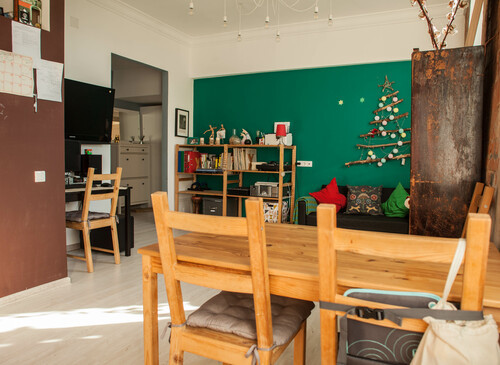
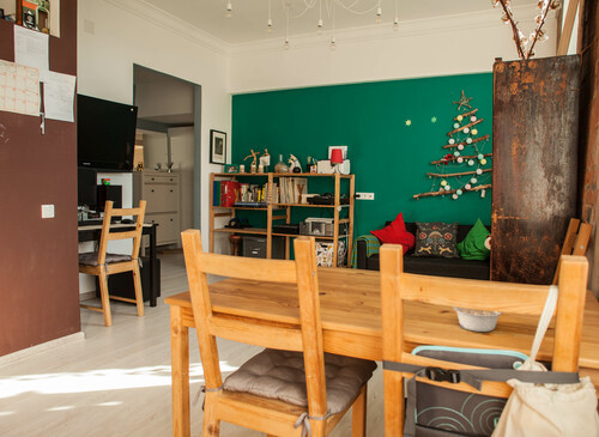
+ legume (477, 315)
